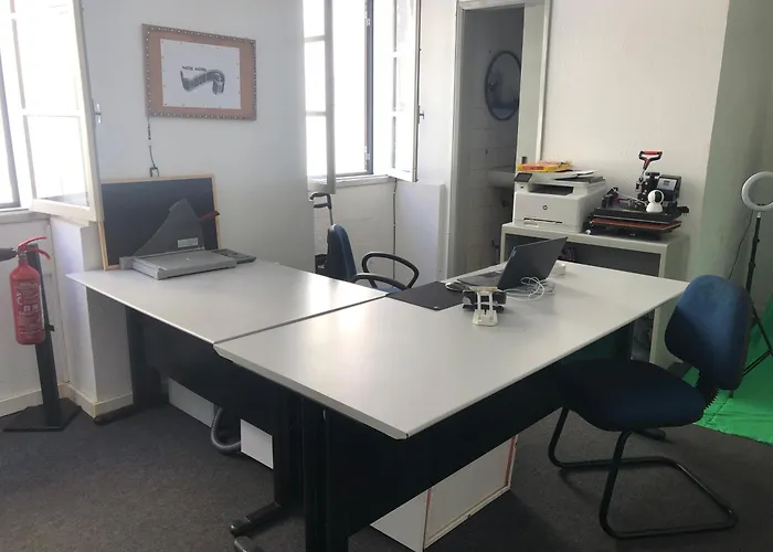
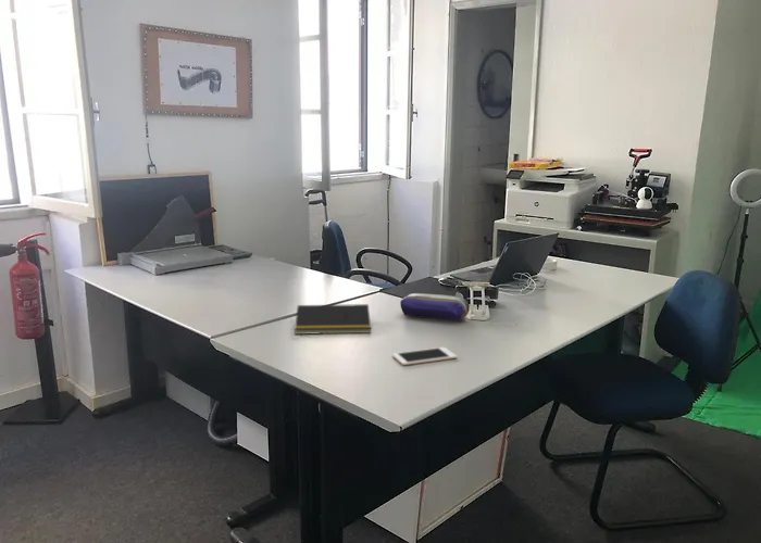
+ cell phone (424, 355)
+ pencil case (434, 306)
+ notepad (333, 318)
